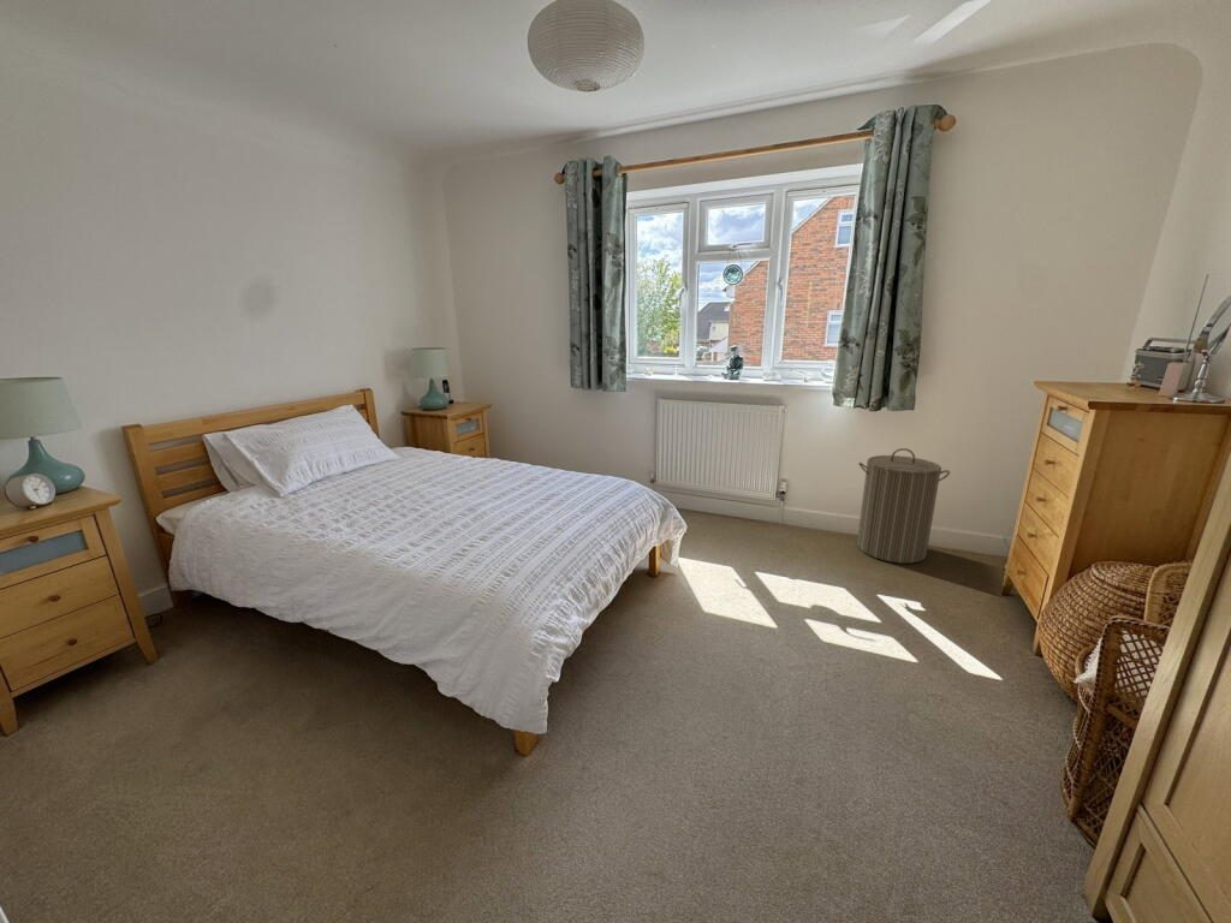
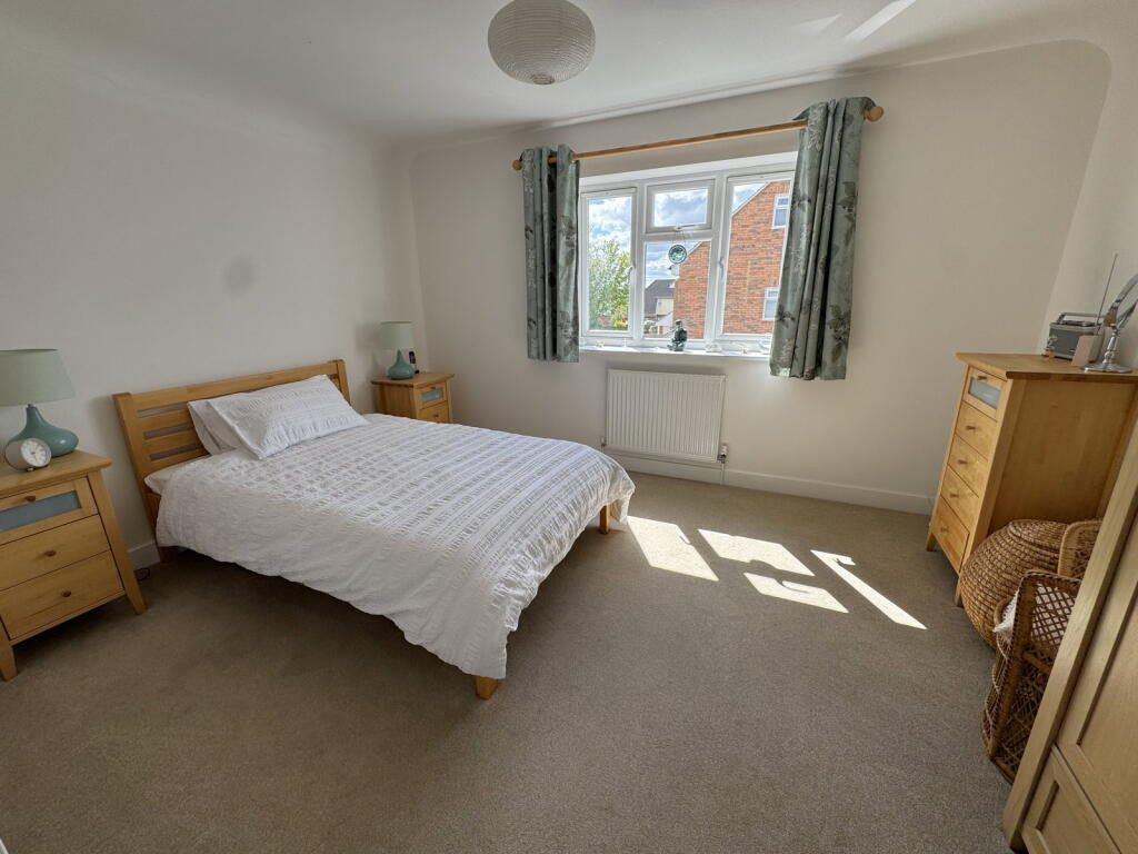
- laundry hamper (898, 500)
